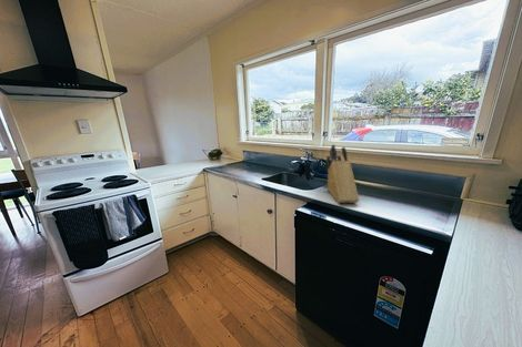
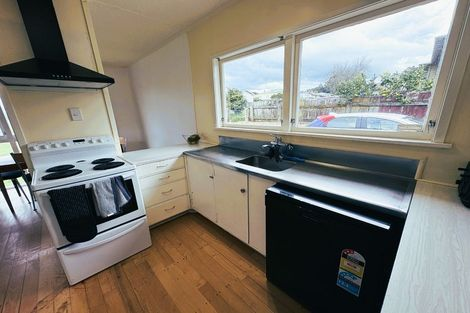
- knife block (340, 171)
